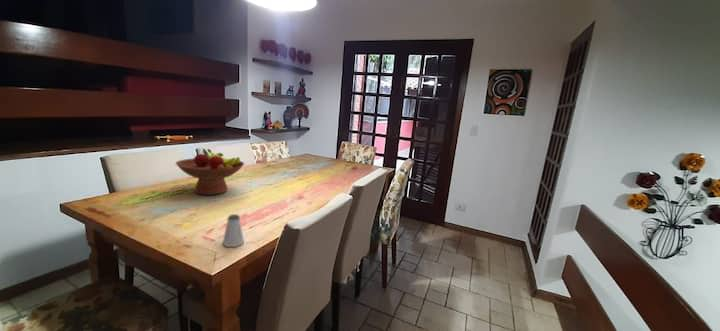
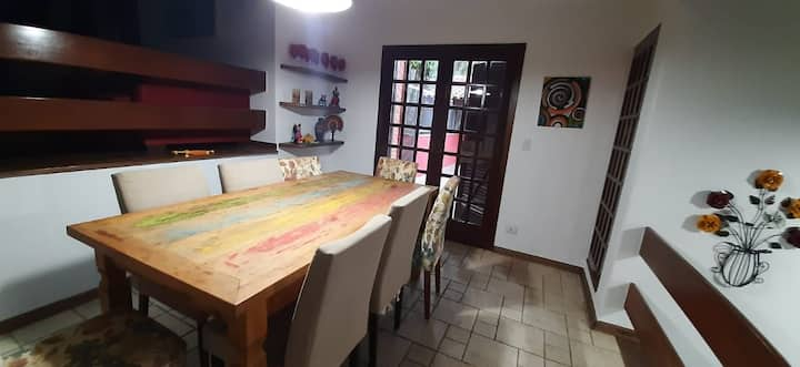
- fruit bowl (211, 171)
- saltshaker (233, 229)
